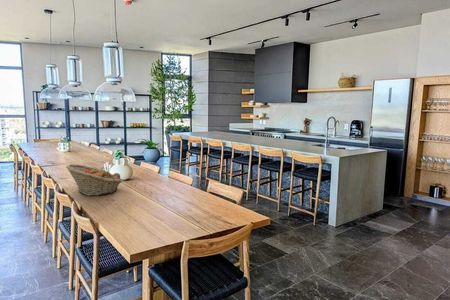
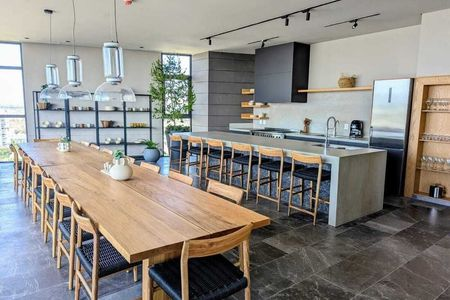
- fruit basket (95, 177)
